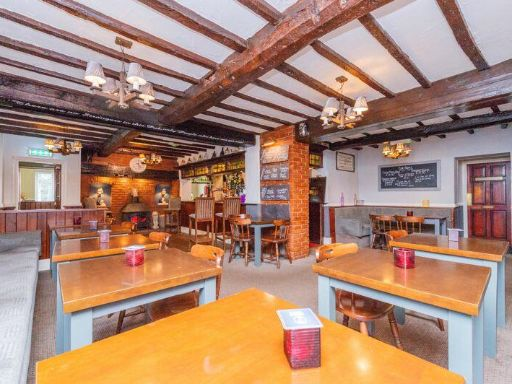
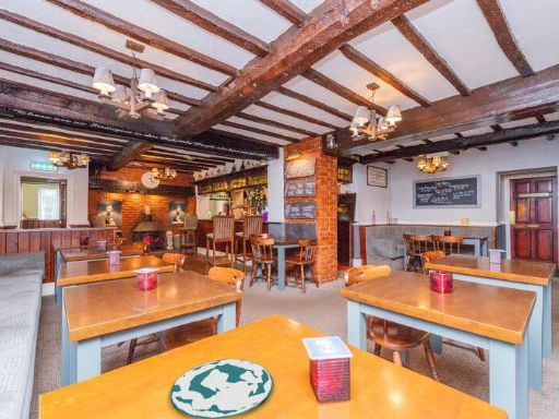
+ plate (223, 379)
